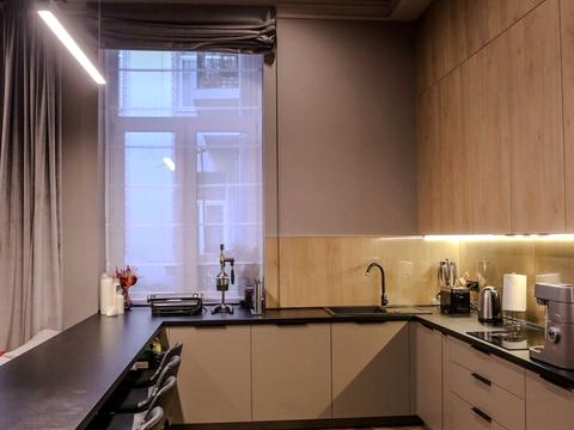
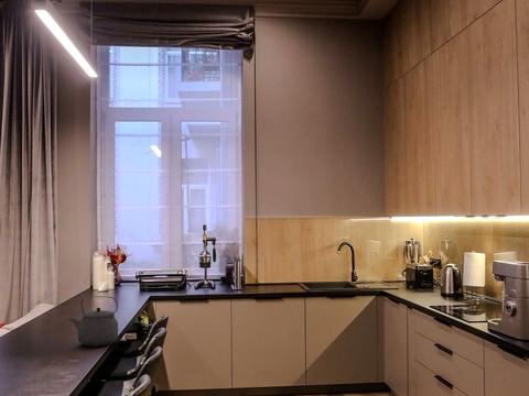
+ tea kettle (93, 319)
